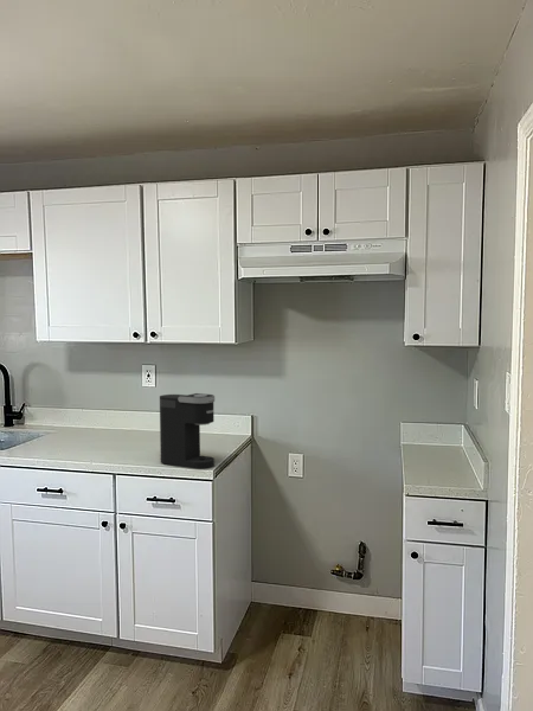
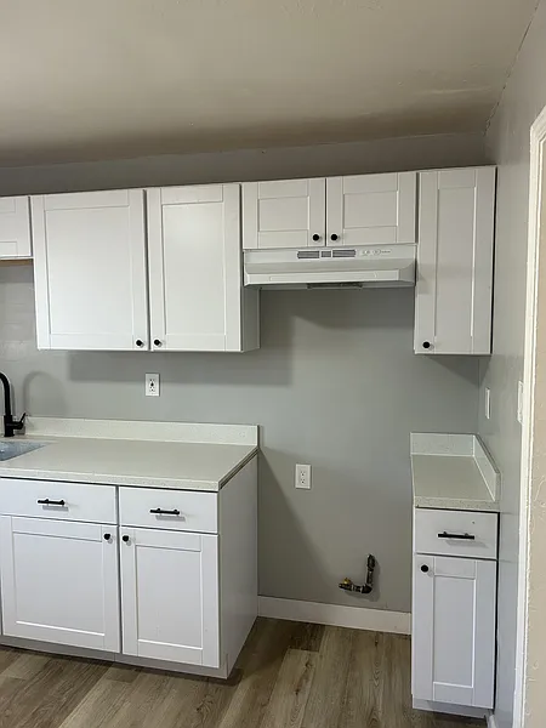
- coffee maker (187, 429)
